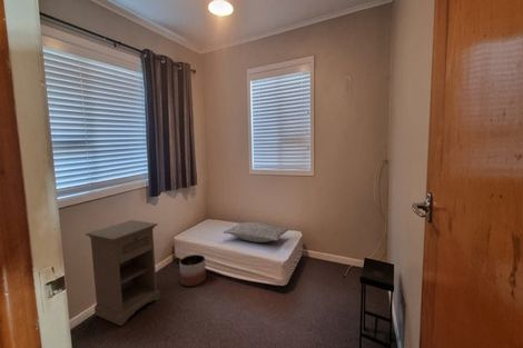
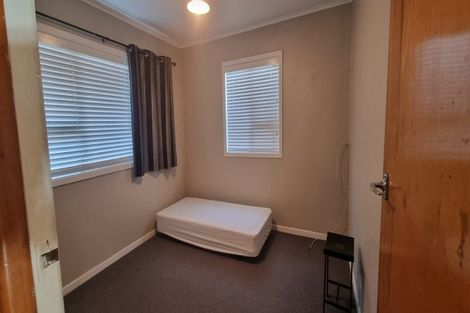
- planter (193, 269)
- pillow (256, 231)
- nightstand (126, 267)
